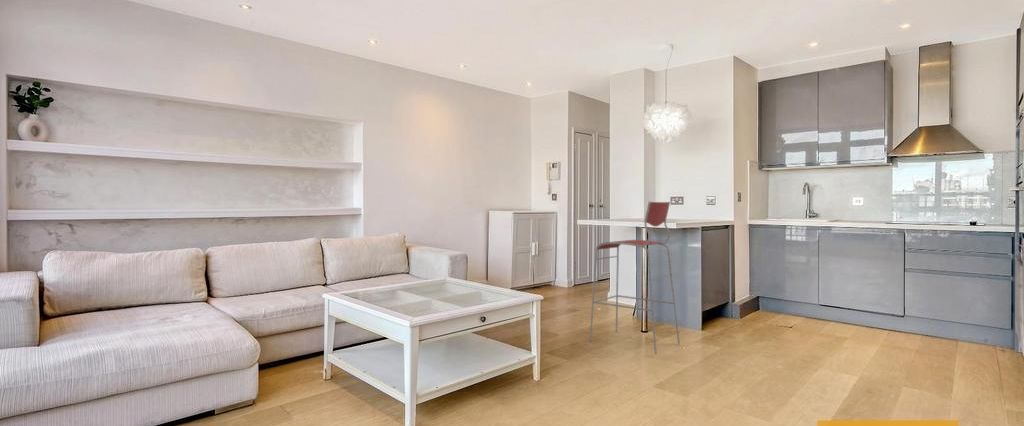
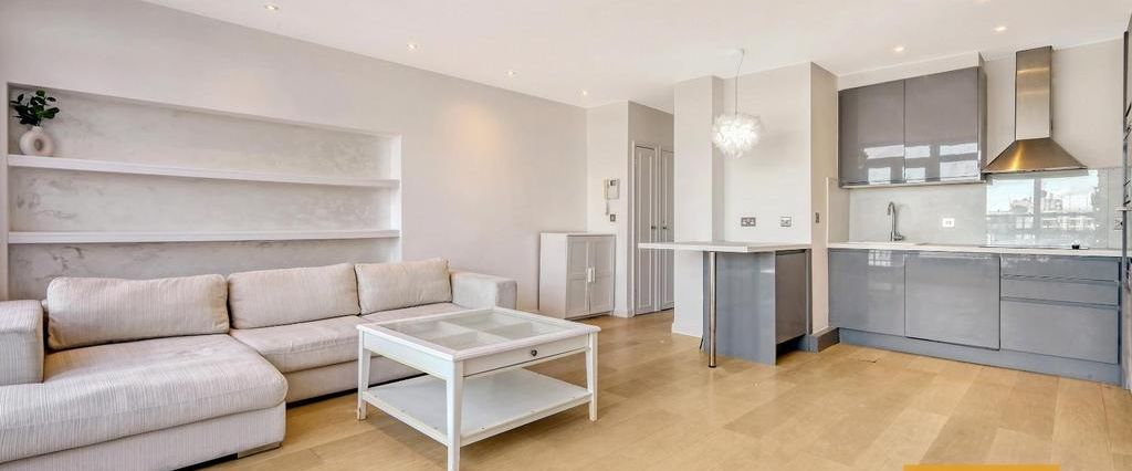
- bar stool (649, 272)
